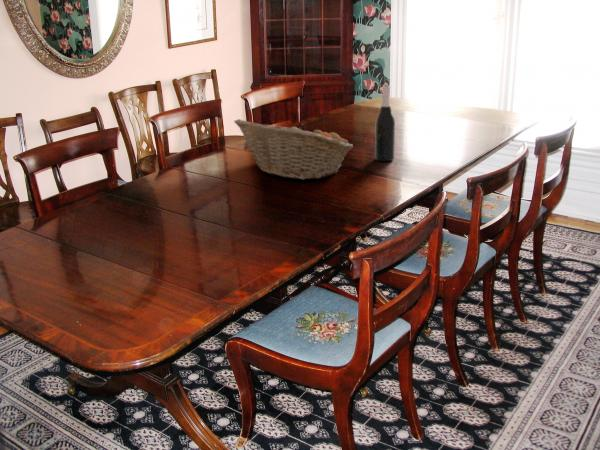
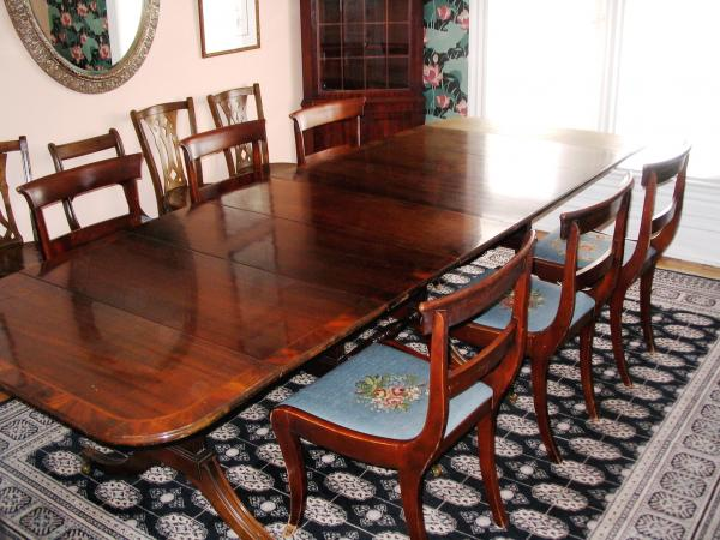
- fruit basket (293, 144)
- wine bottle (385, 122)
